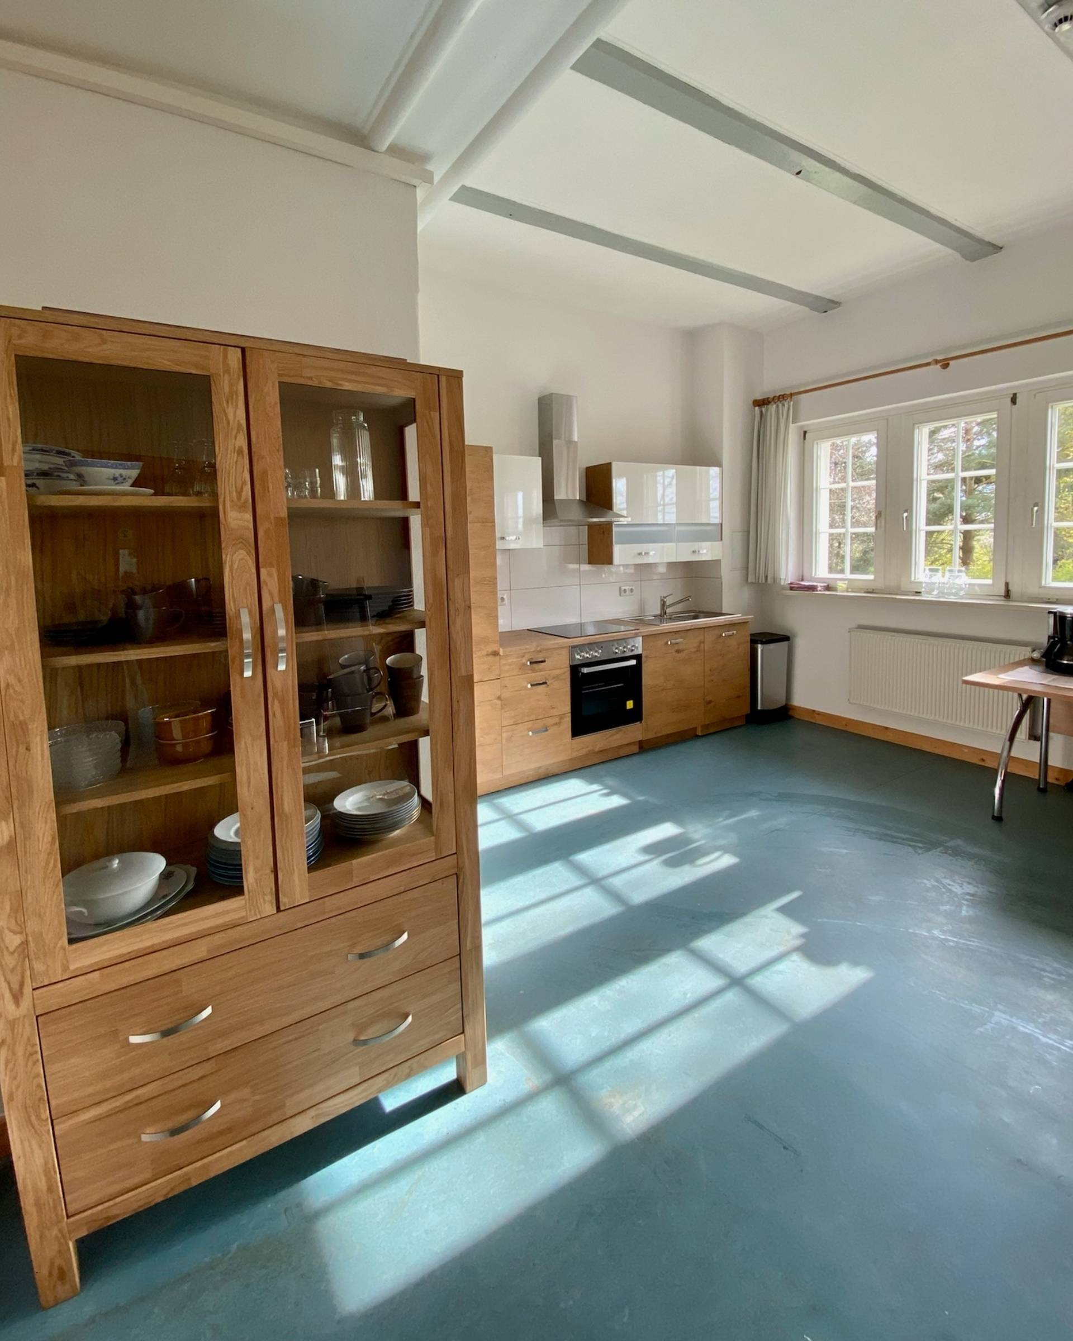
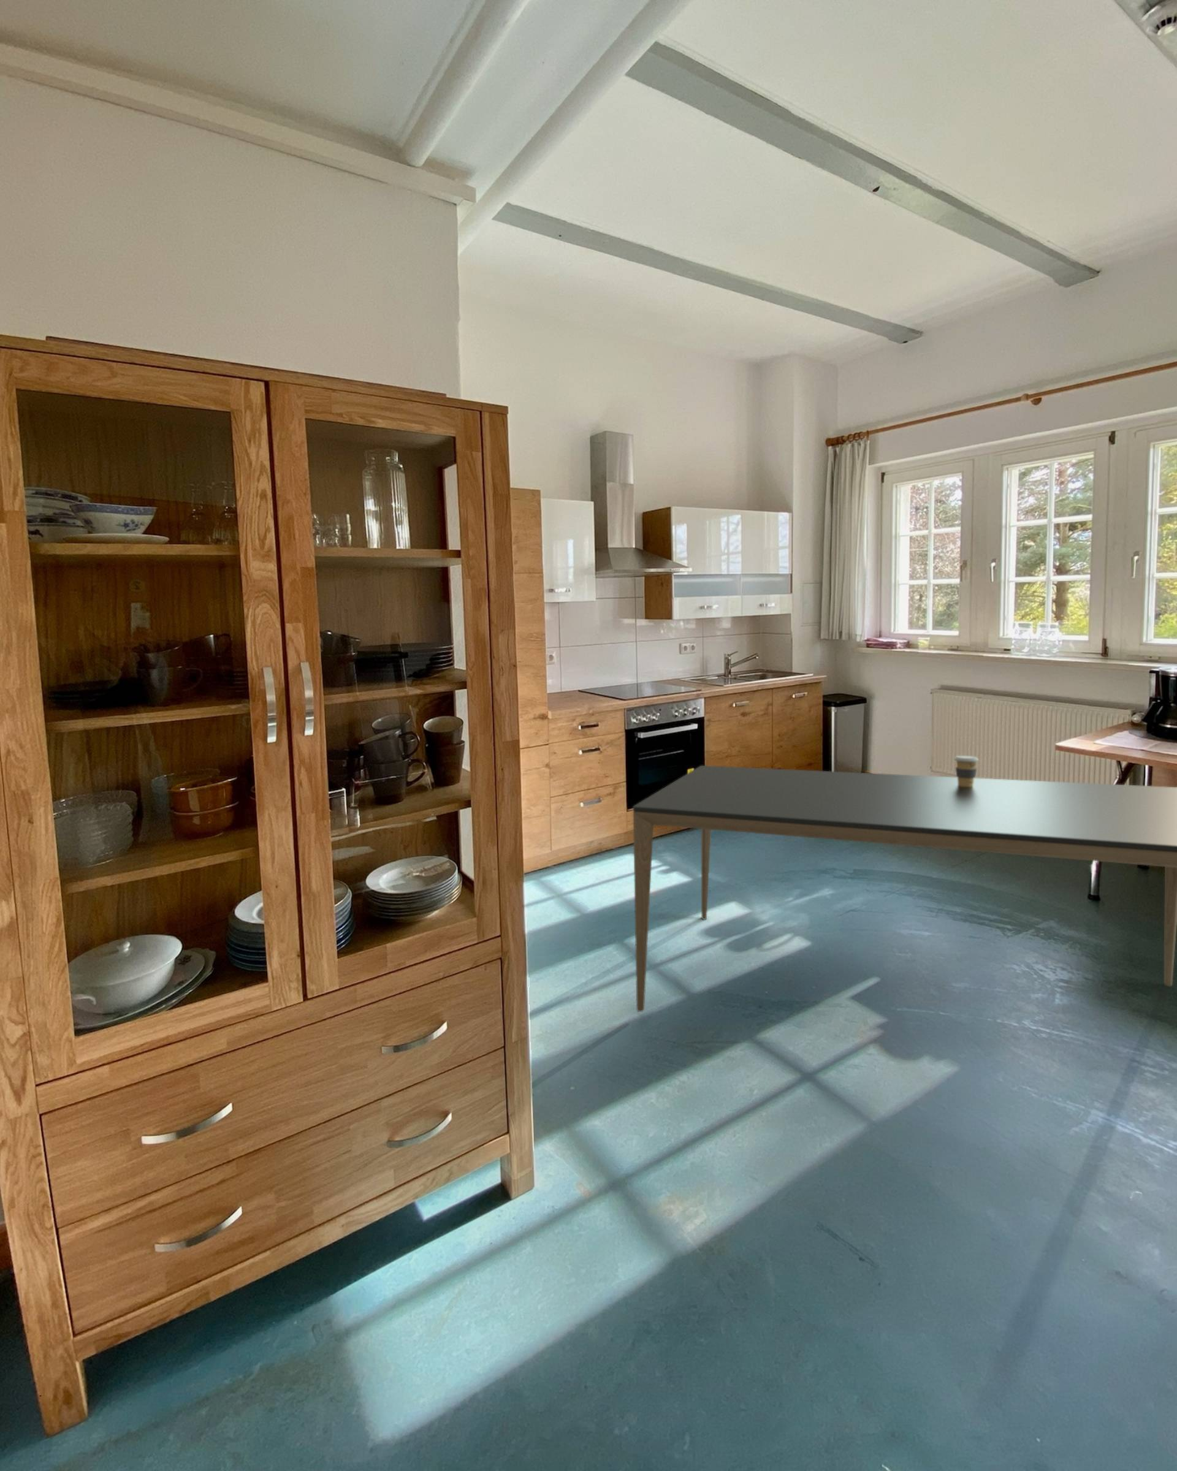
+ dining table (914, 845)
+ coffee cup (966, 771)
